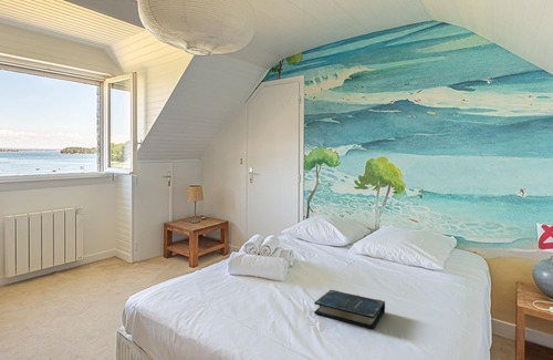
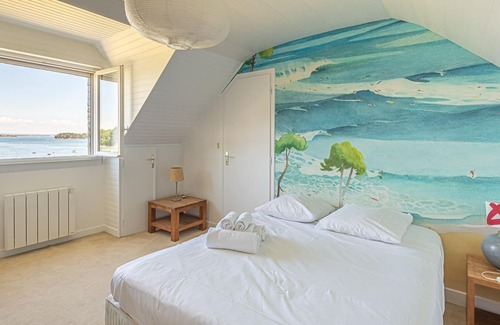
- book (349, 307)
